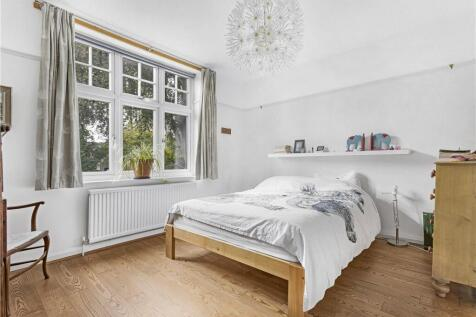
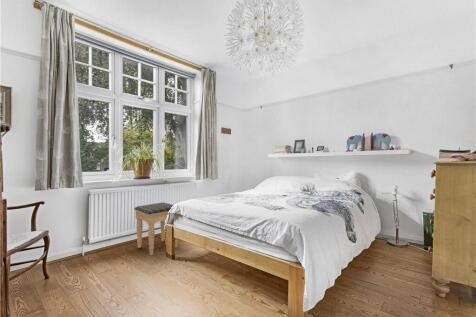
+ footstool (160, 225)
